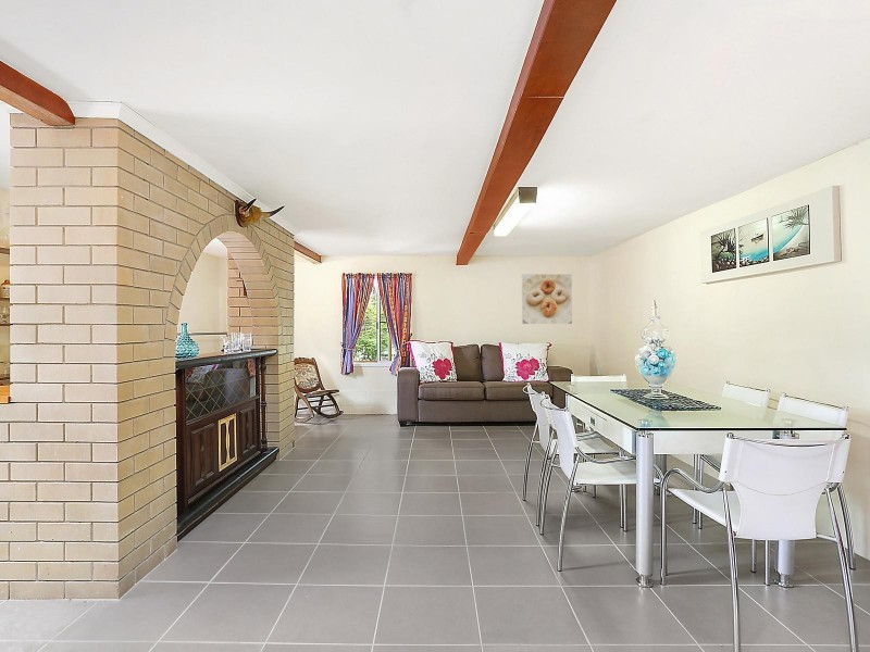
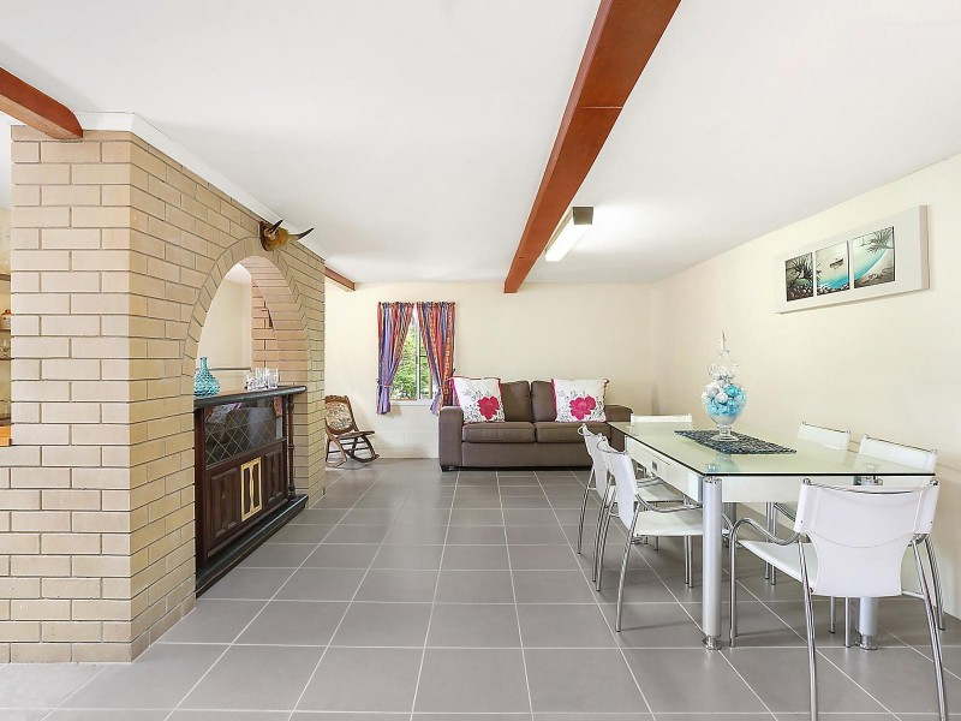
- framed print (546, 299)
